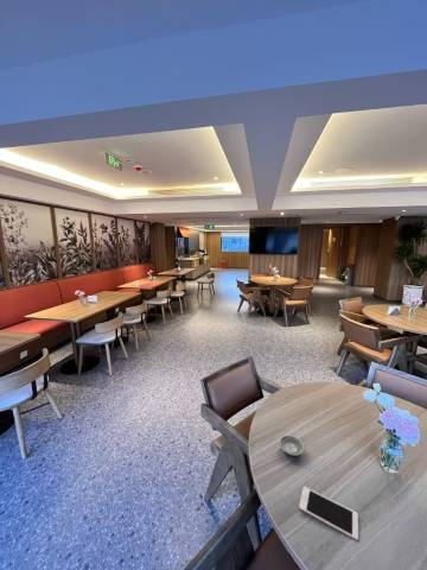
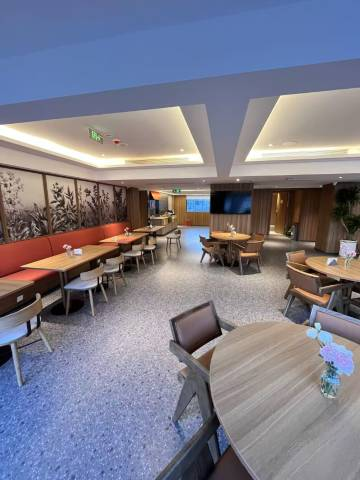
- saucer (291, 446)
- cell phone (327, 511)
